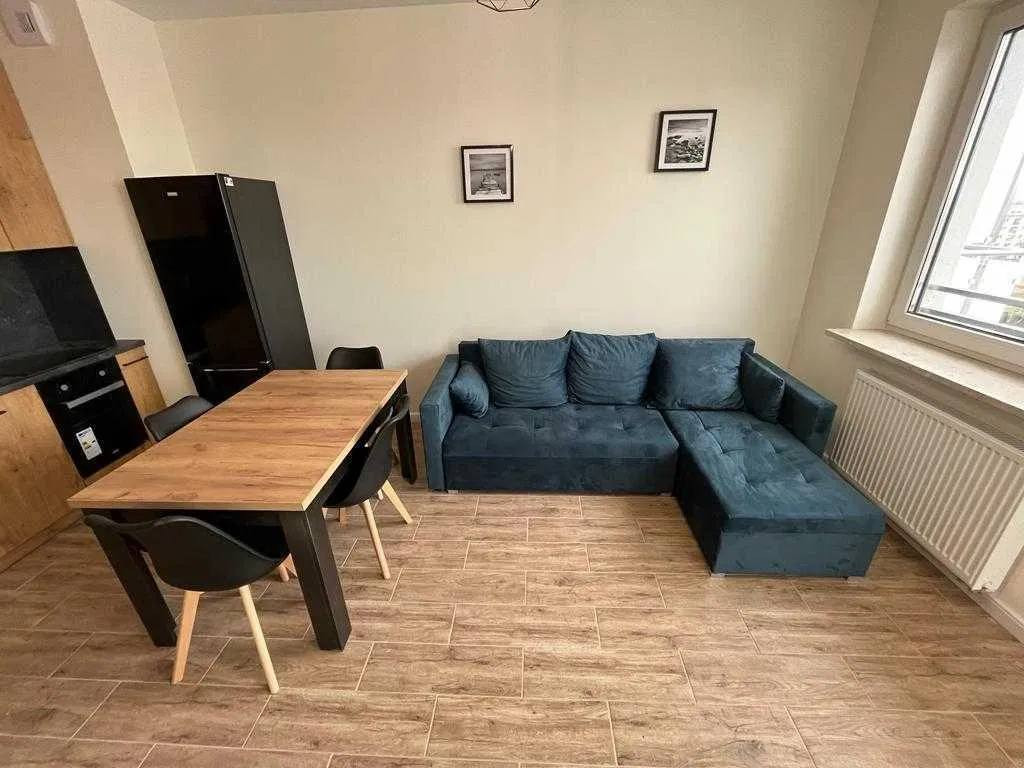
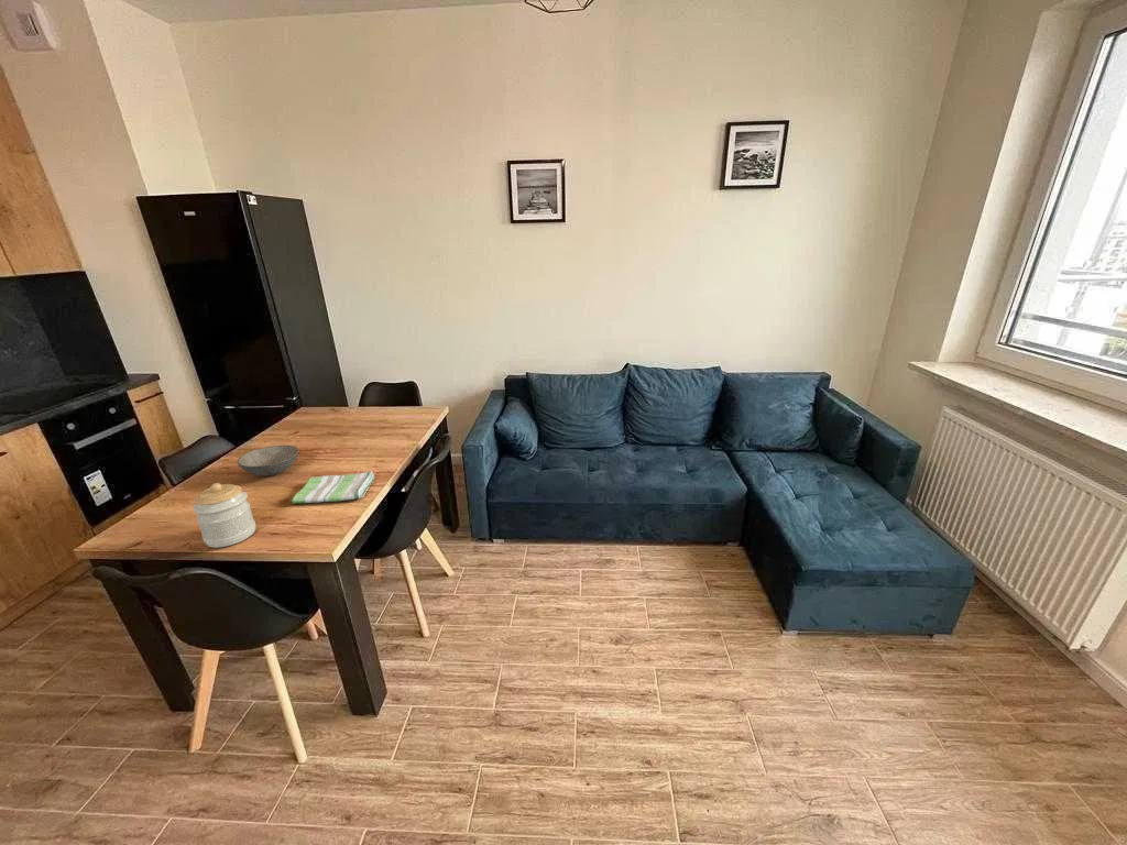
+ soup bowl (271, 463)
+ dish towel (335, 486)
+ jar (223, 509)
